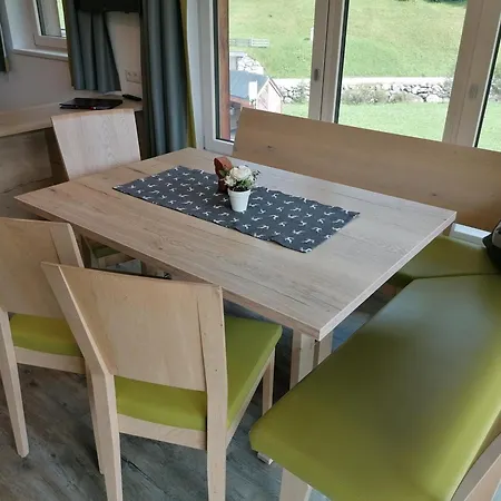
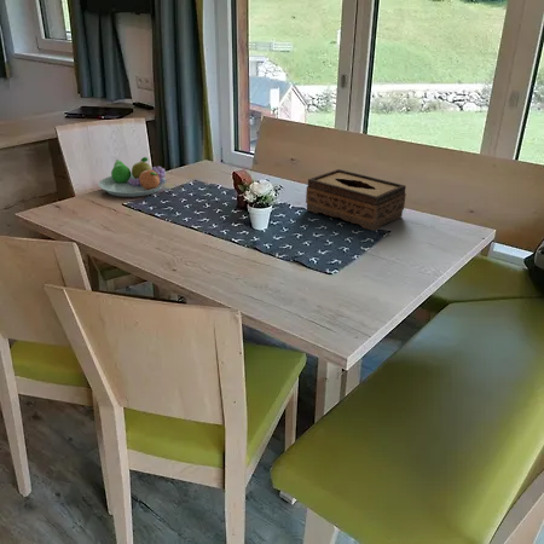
+ fruit bowl (132, 174)
+ tissue box (354, 197)
